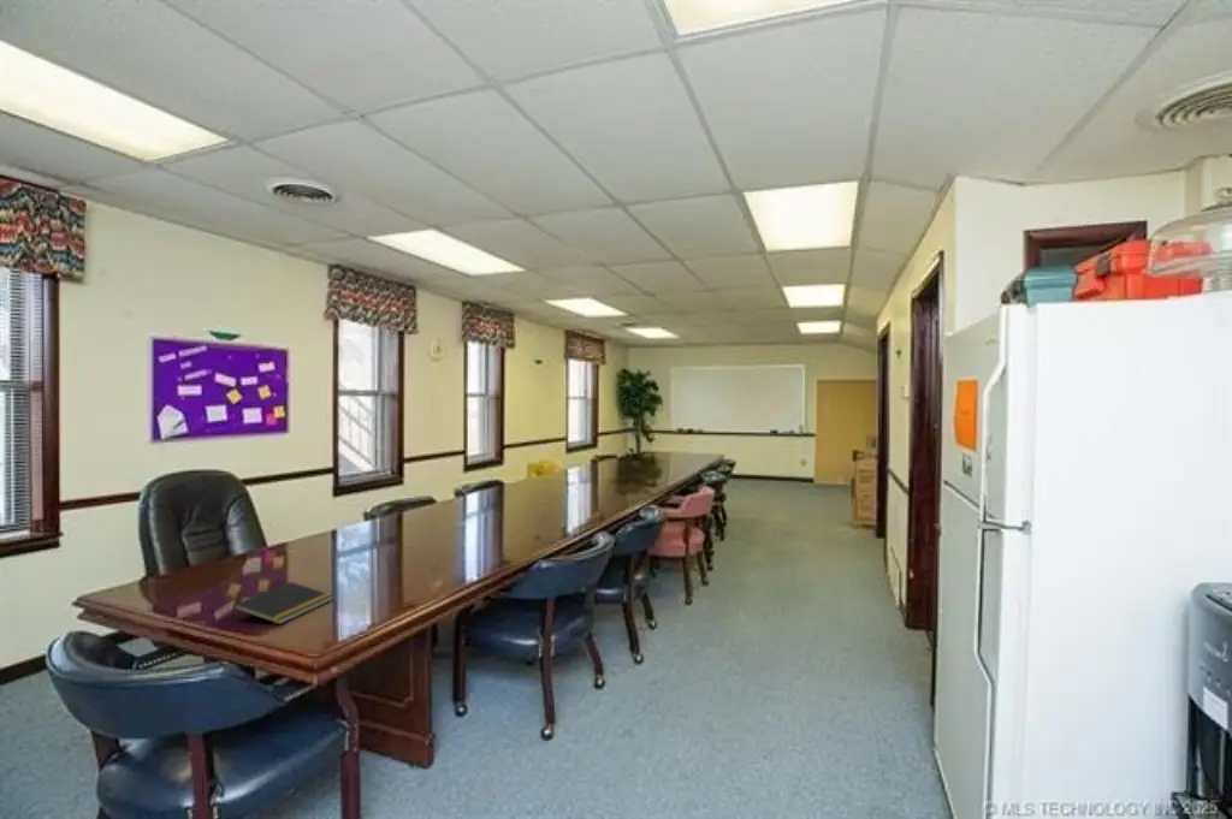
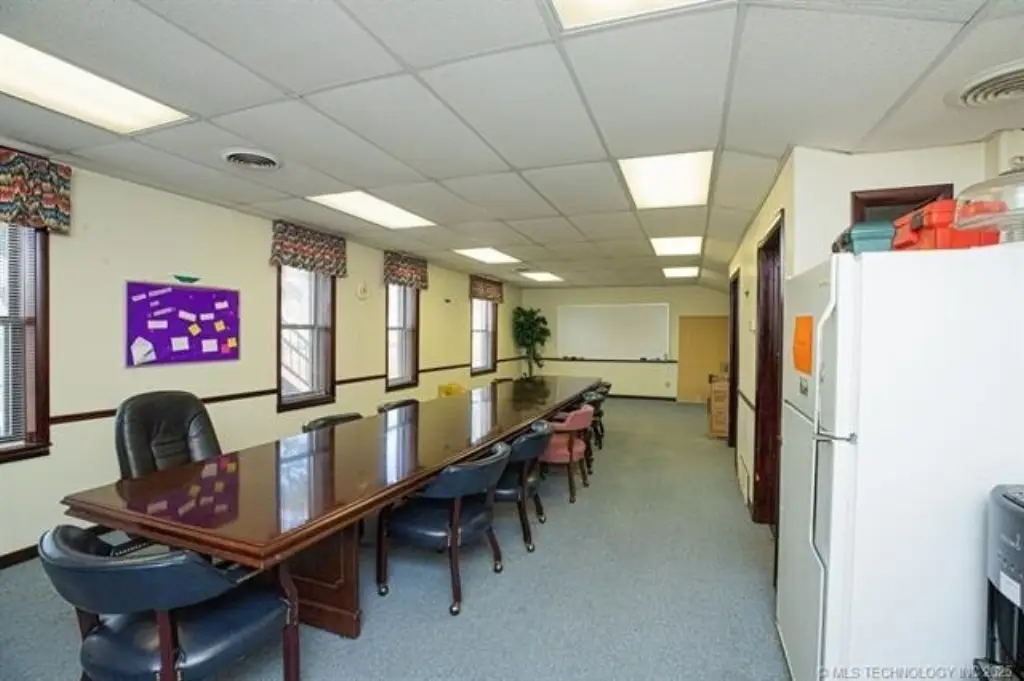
- notepad (285, 601)
